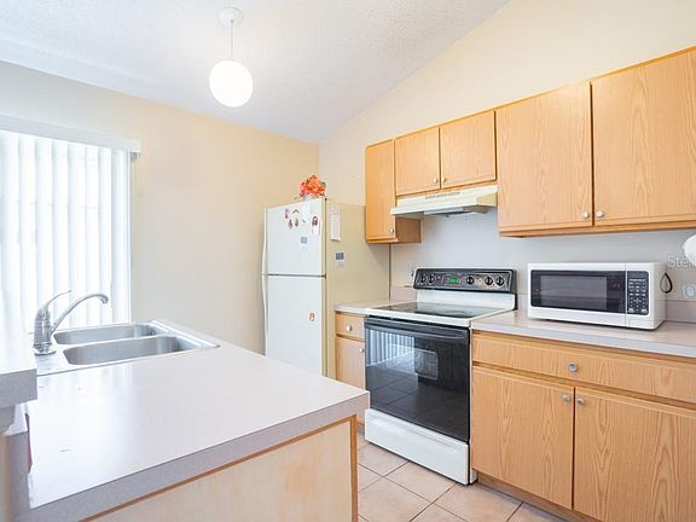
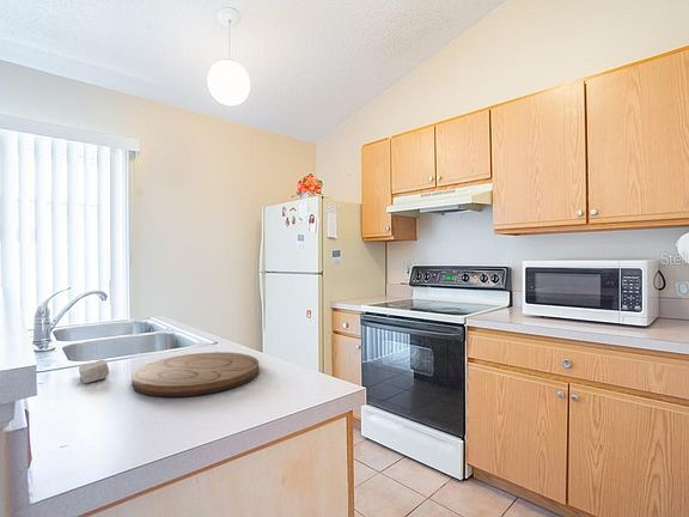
+ cutting board (199, 370)
+ soap bar (93, 369)
